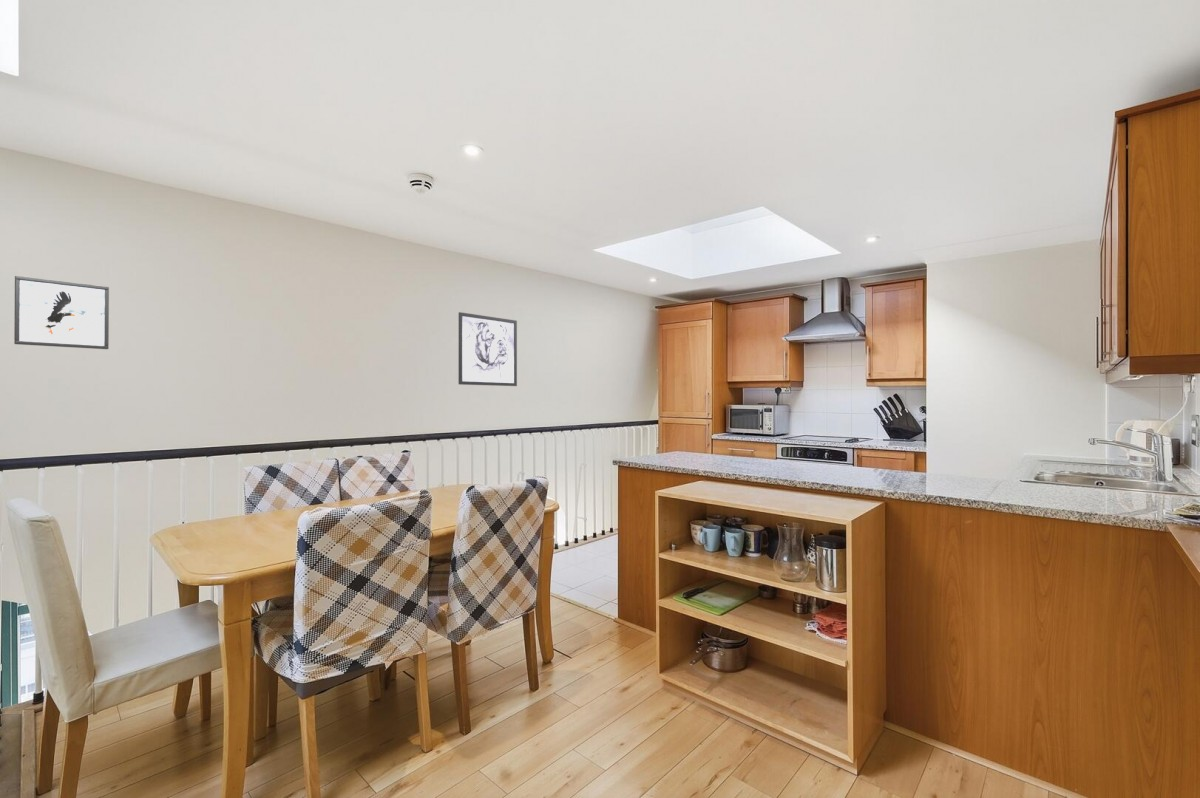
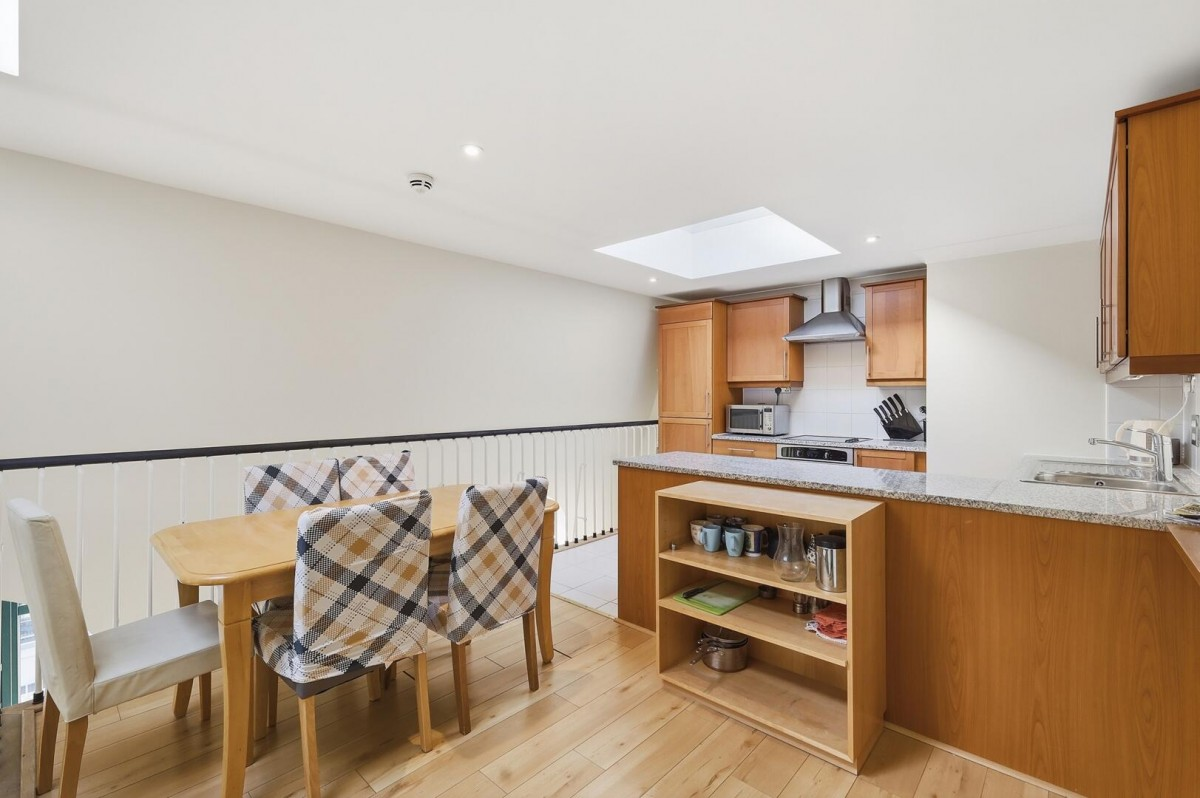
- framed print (63, 314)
- wall art (489, 350)
